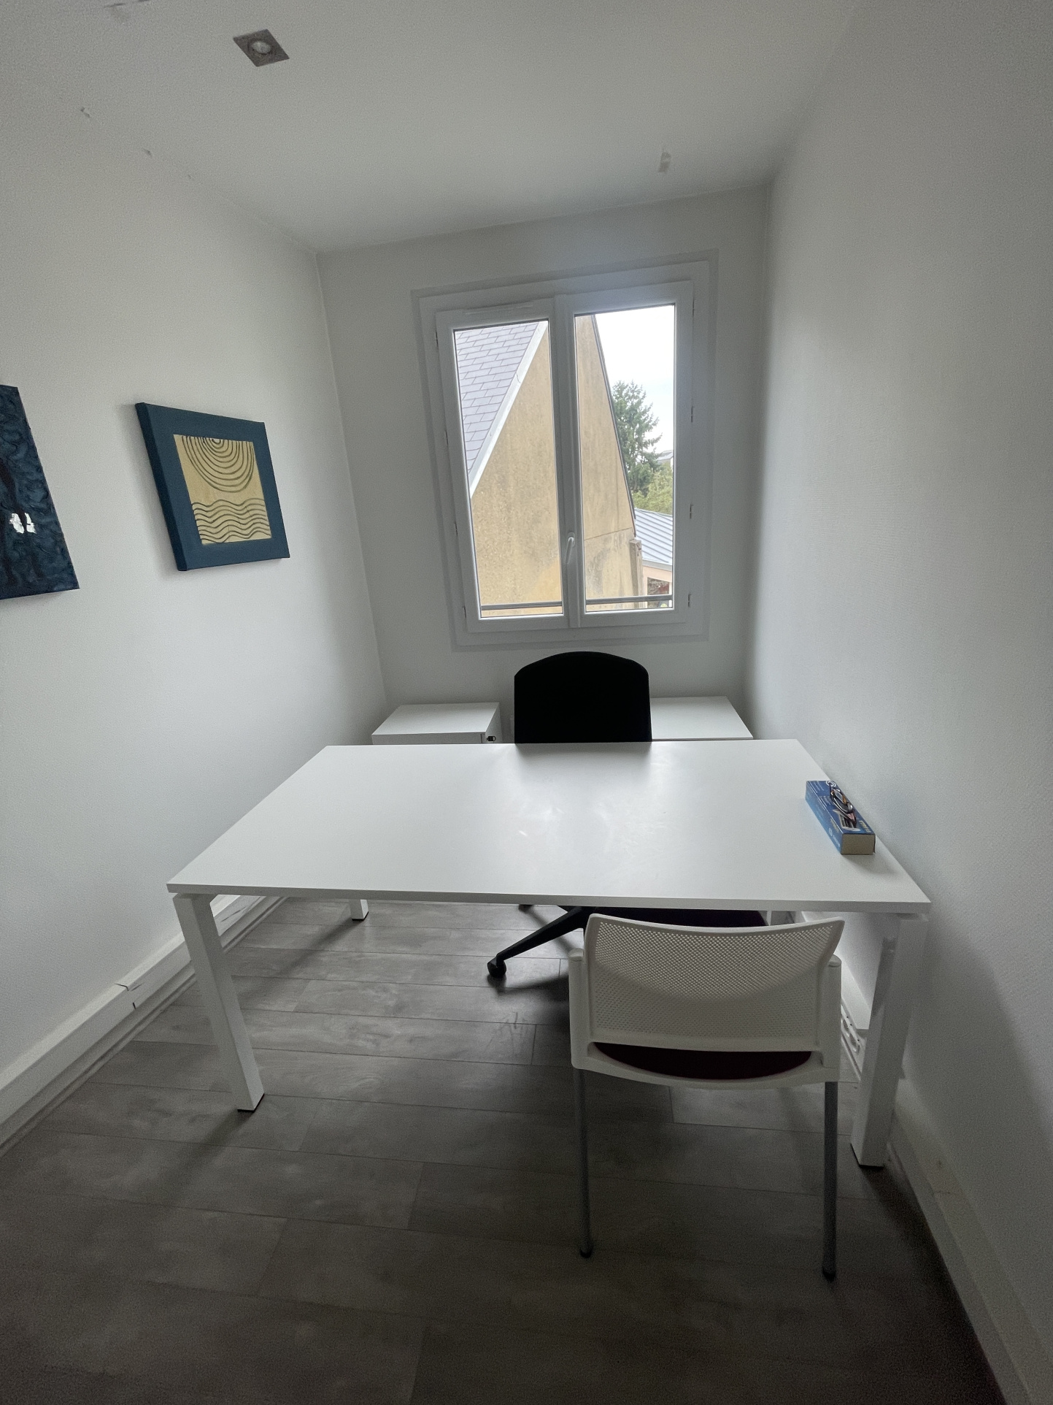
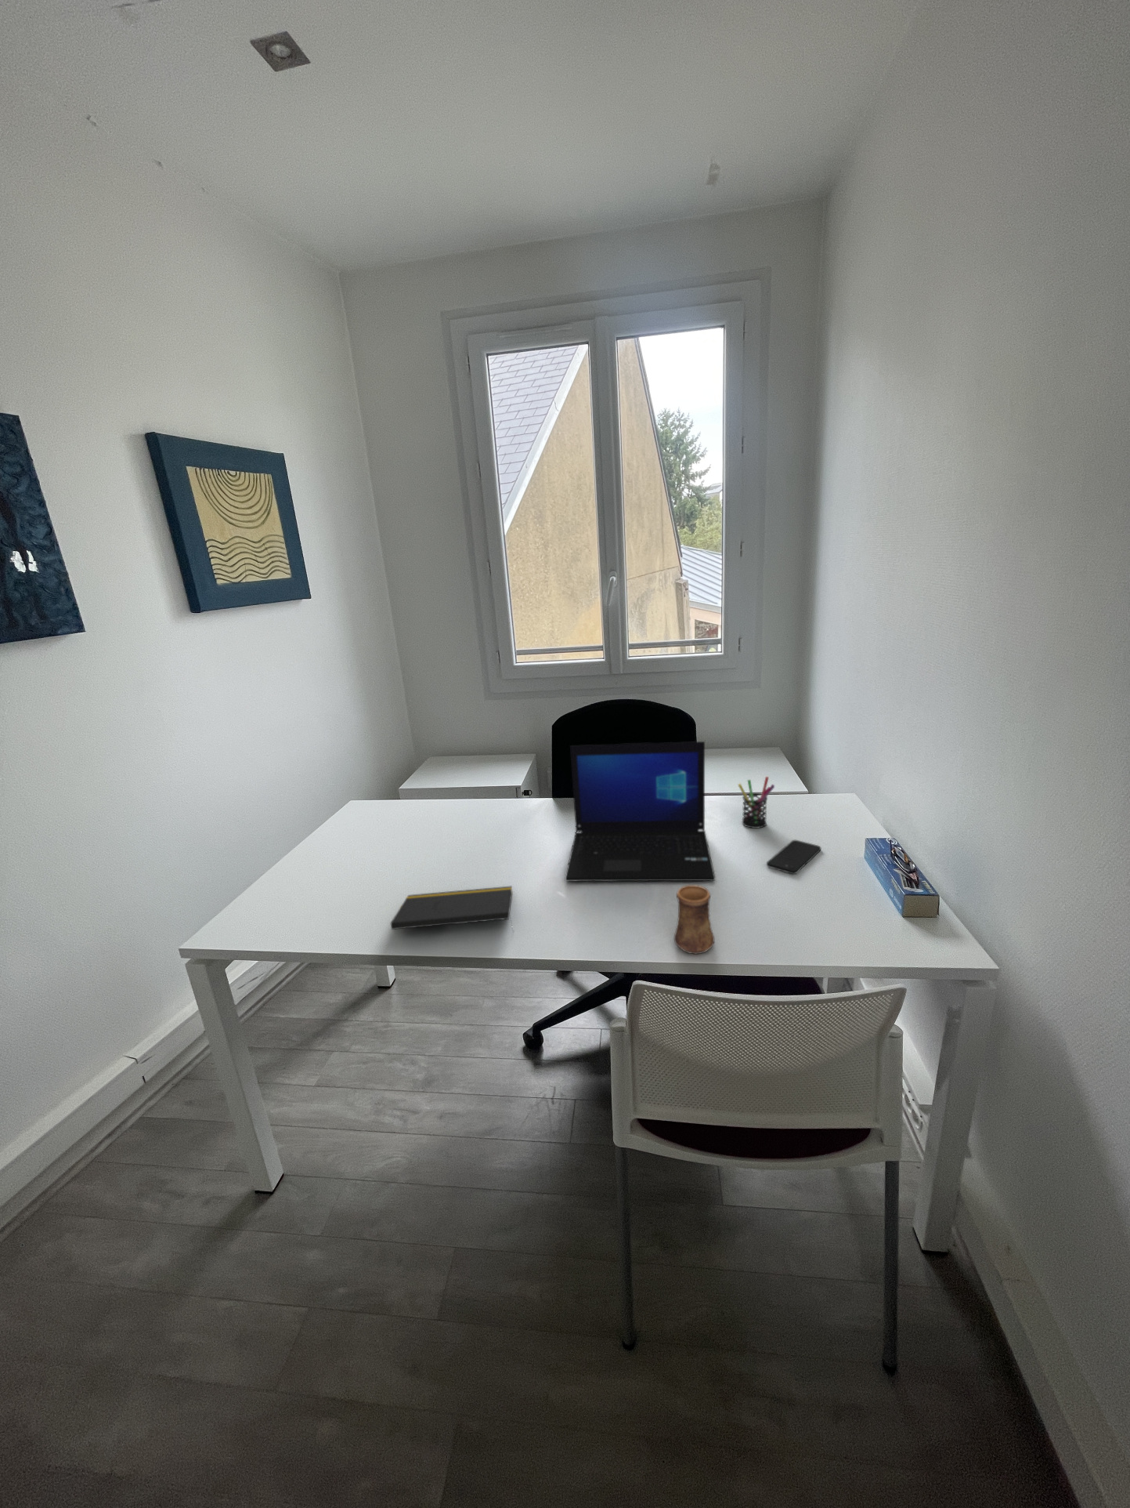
+ notepad (455, 906)
+ pen holder (755, 800)
+ cup (694, 919)
+ smartphone (794, 856)
+ laptop (637, 809)
